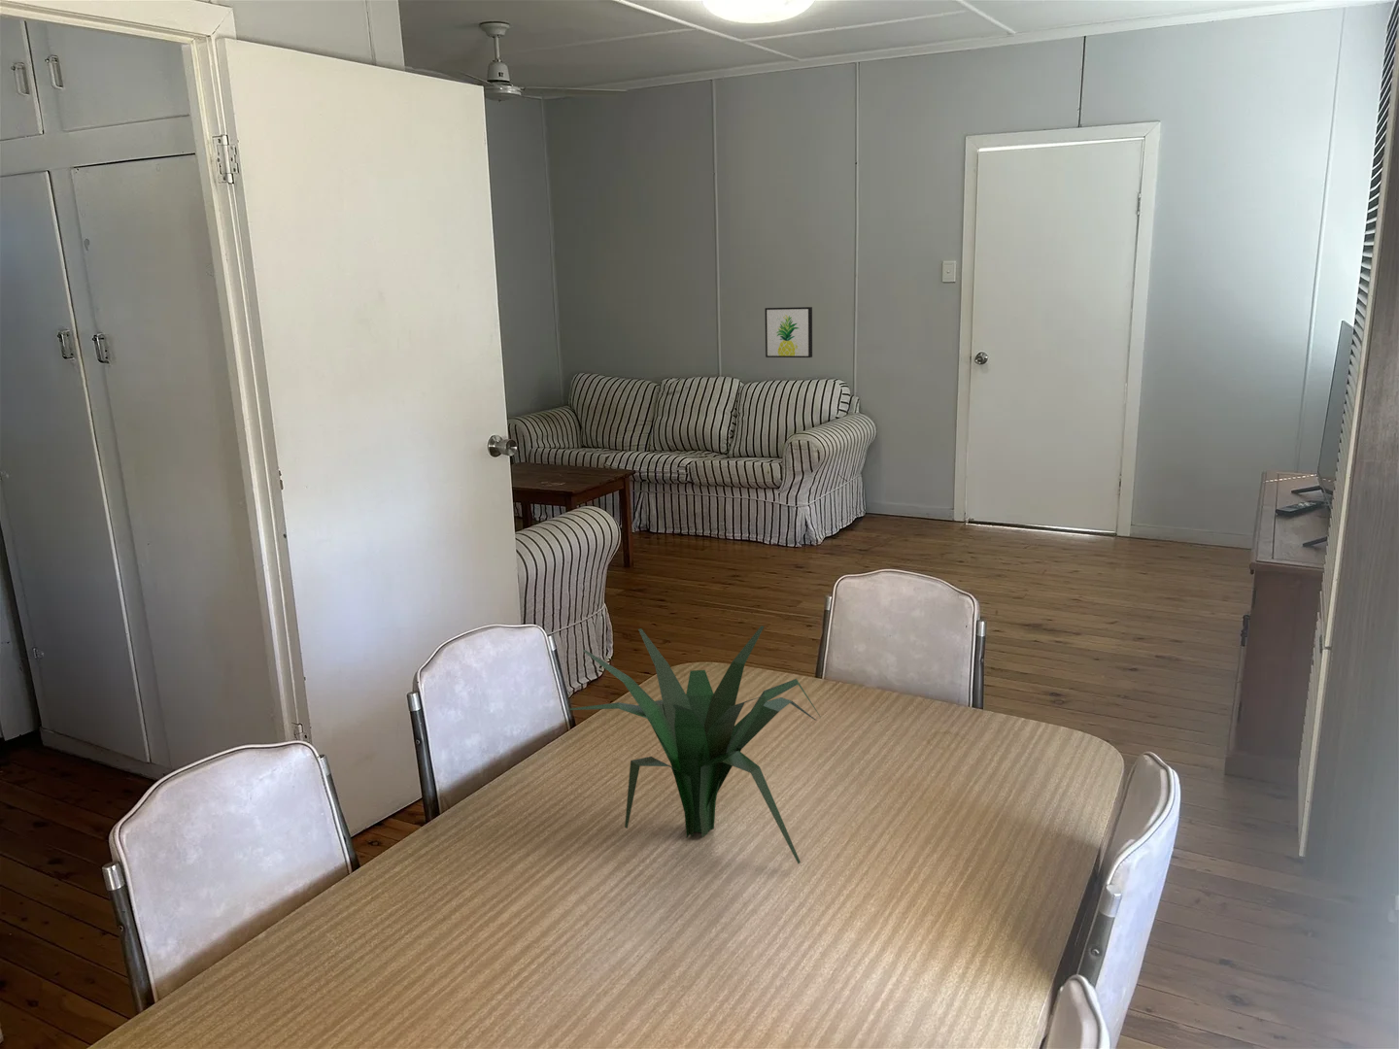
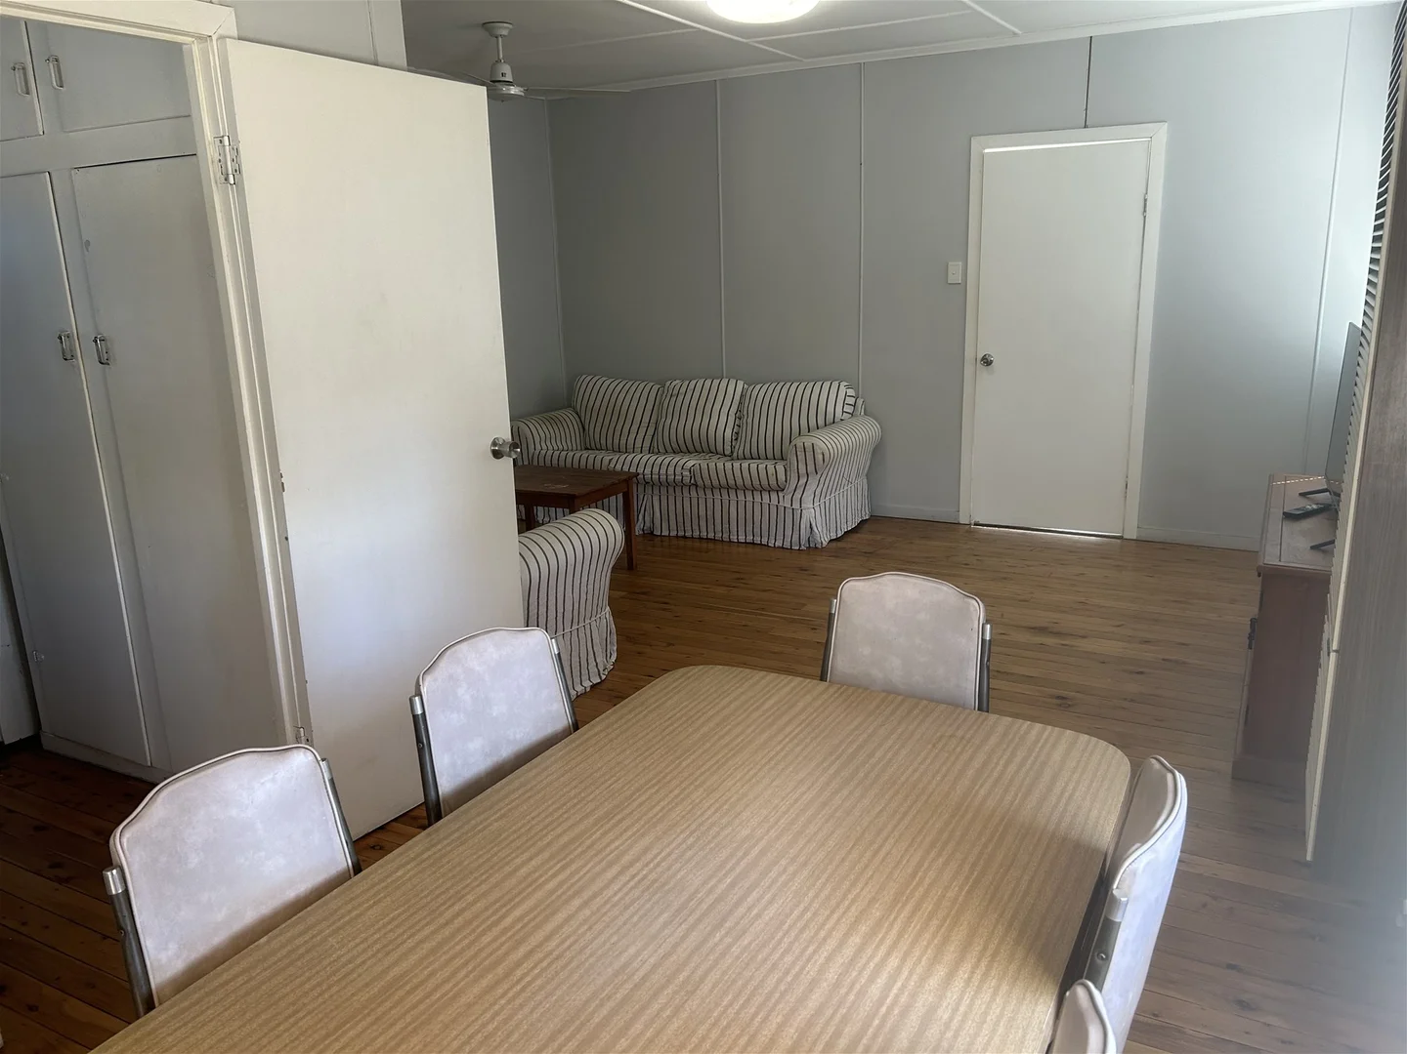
- plant (699, 744)
- wall art (788, 332)
